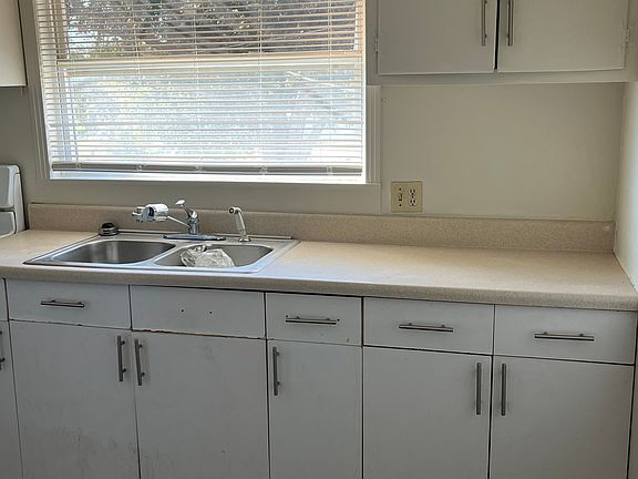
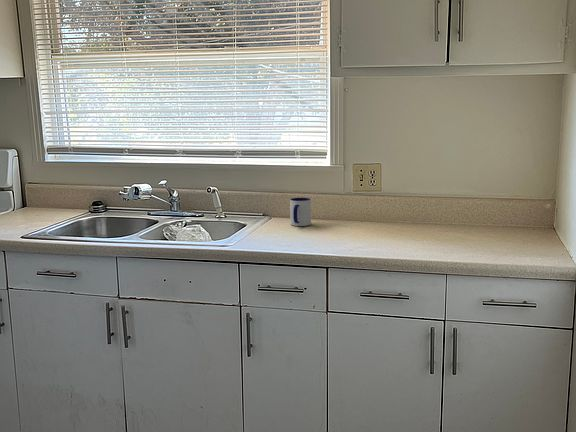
+ mug (299, 212)
